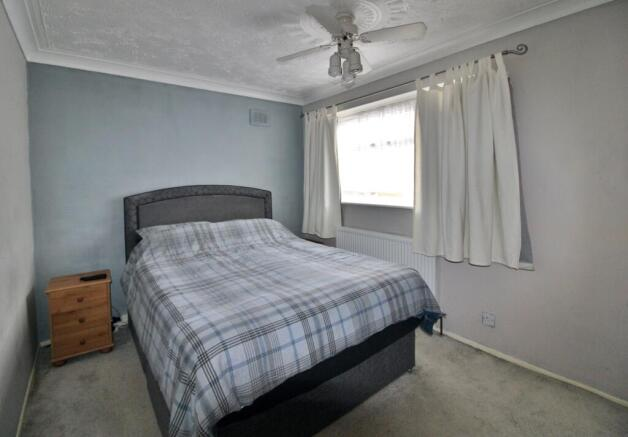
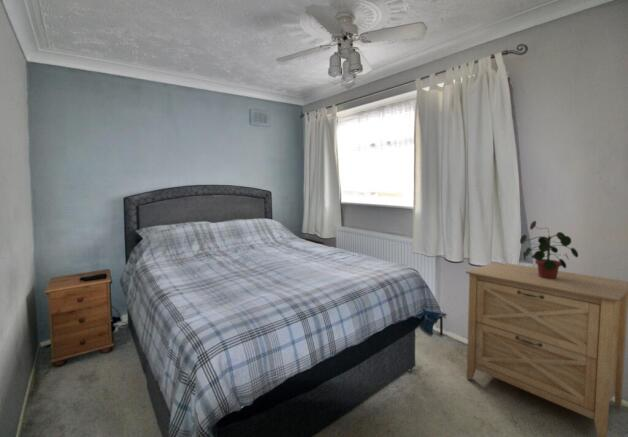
+ cabinet (541, 334)
+ potted plant (544, 249)
